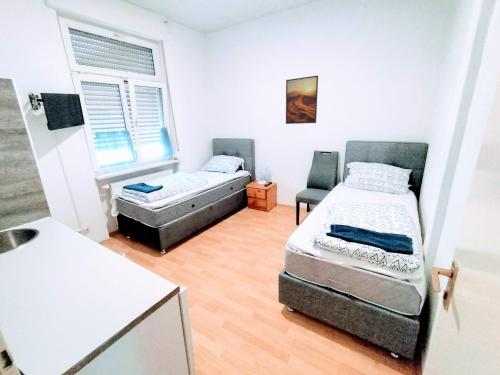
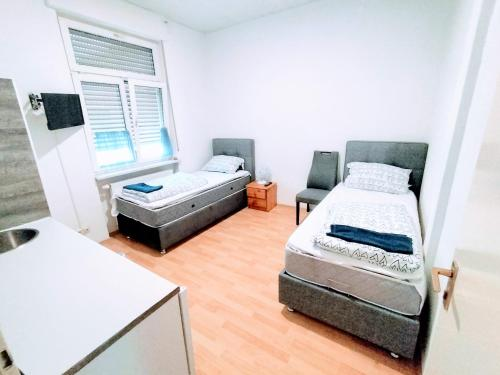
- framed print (300, 101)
